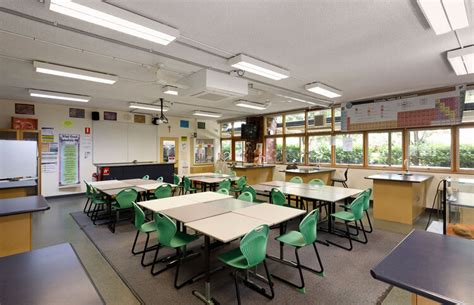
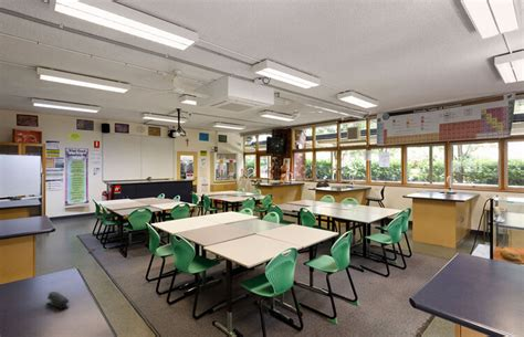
+ stapler (57, 299)
